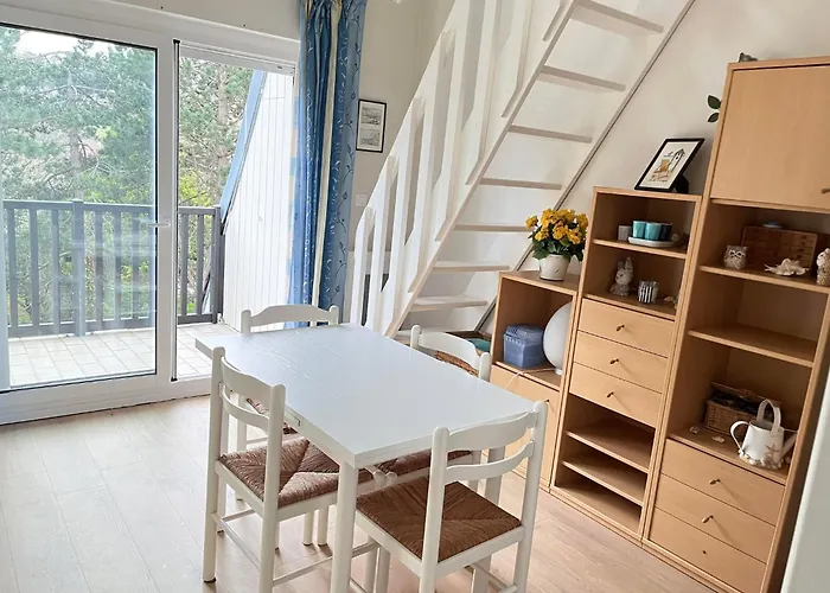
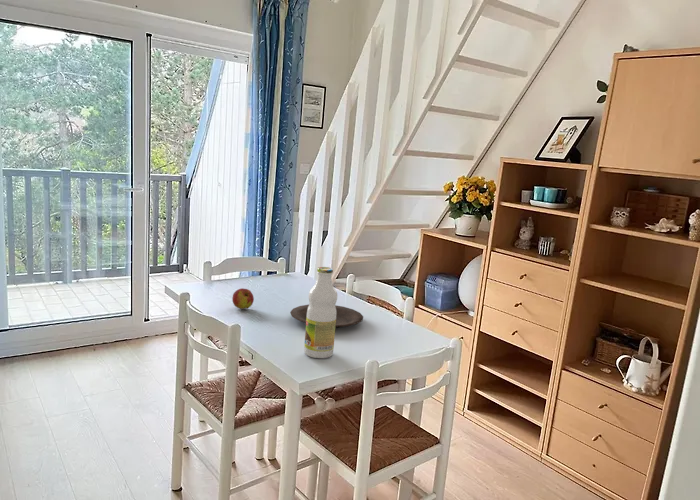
+ bottle (321, 311)
+ plate (336, 317)
+ apple (243, 298)
